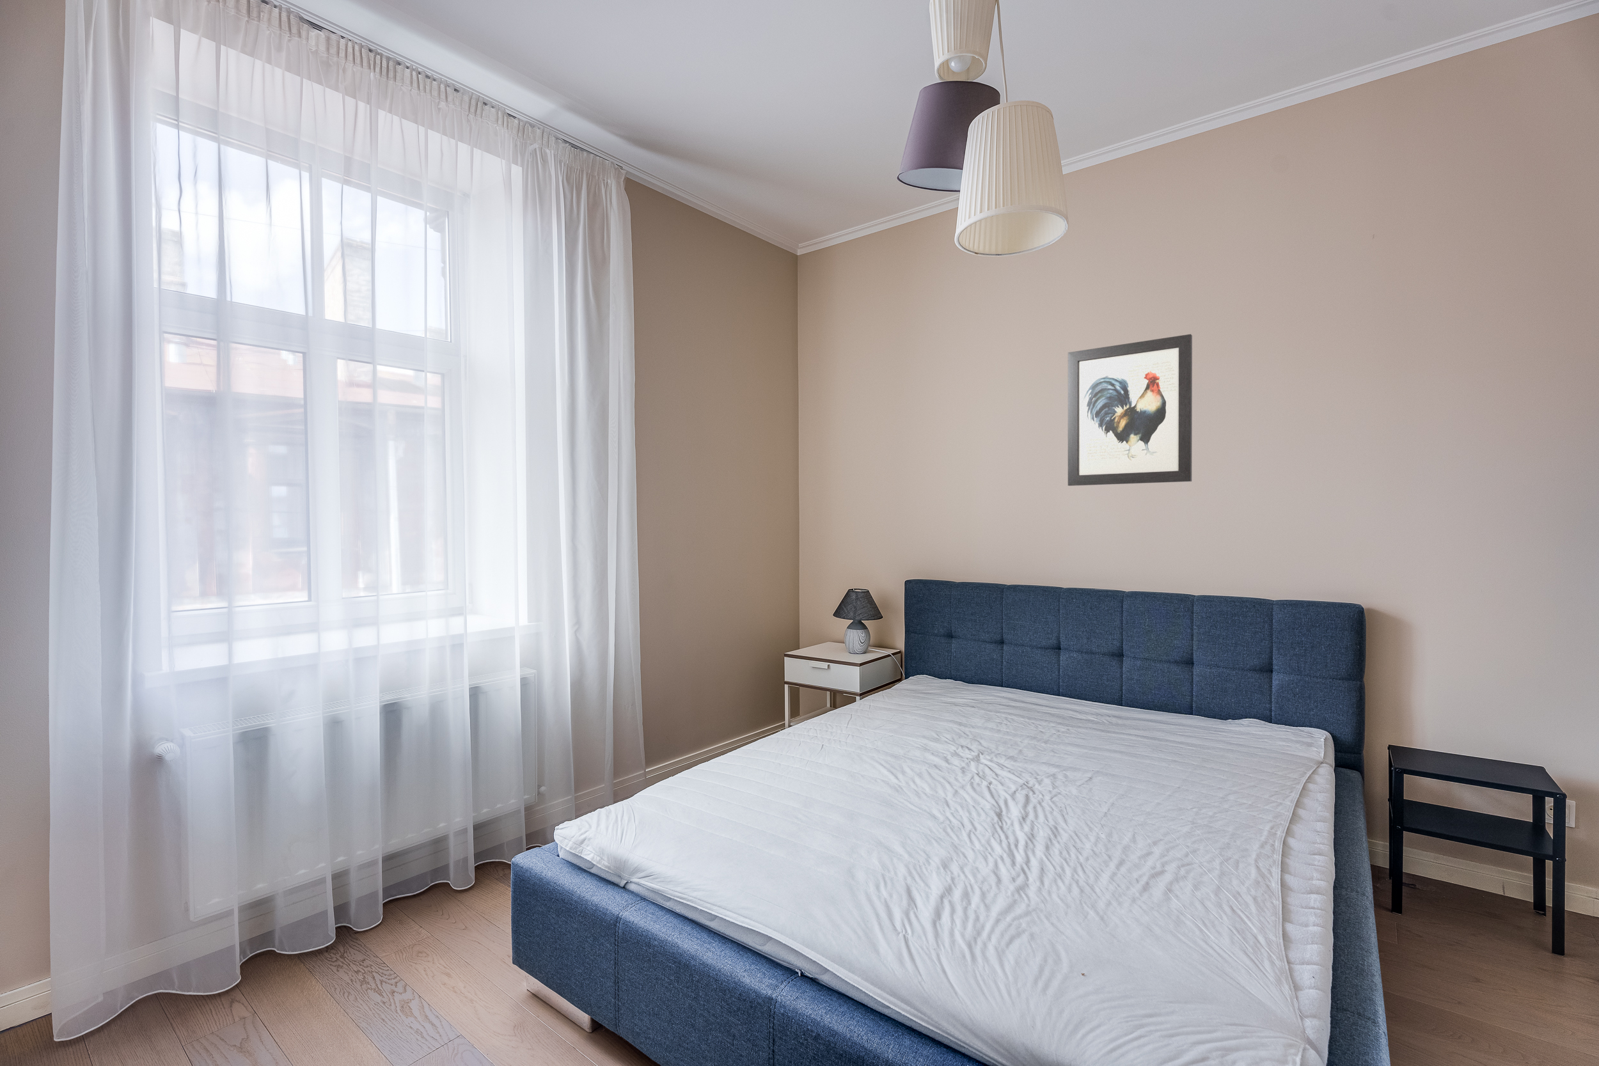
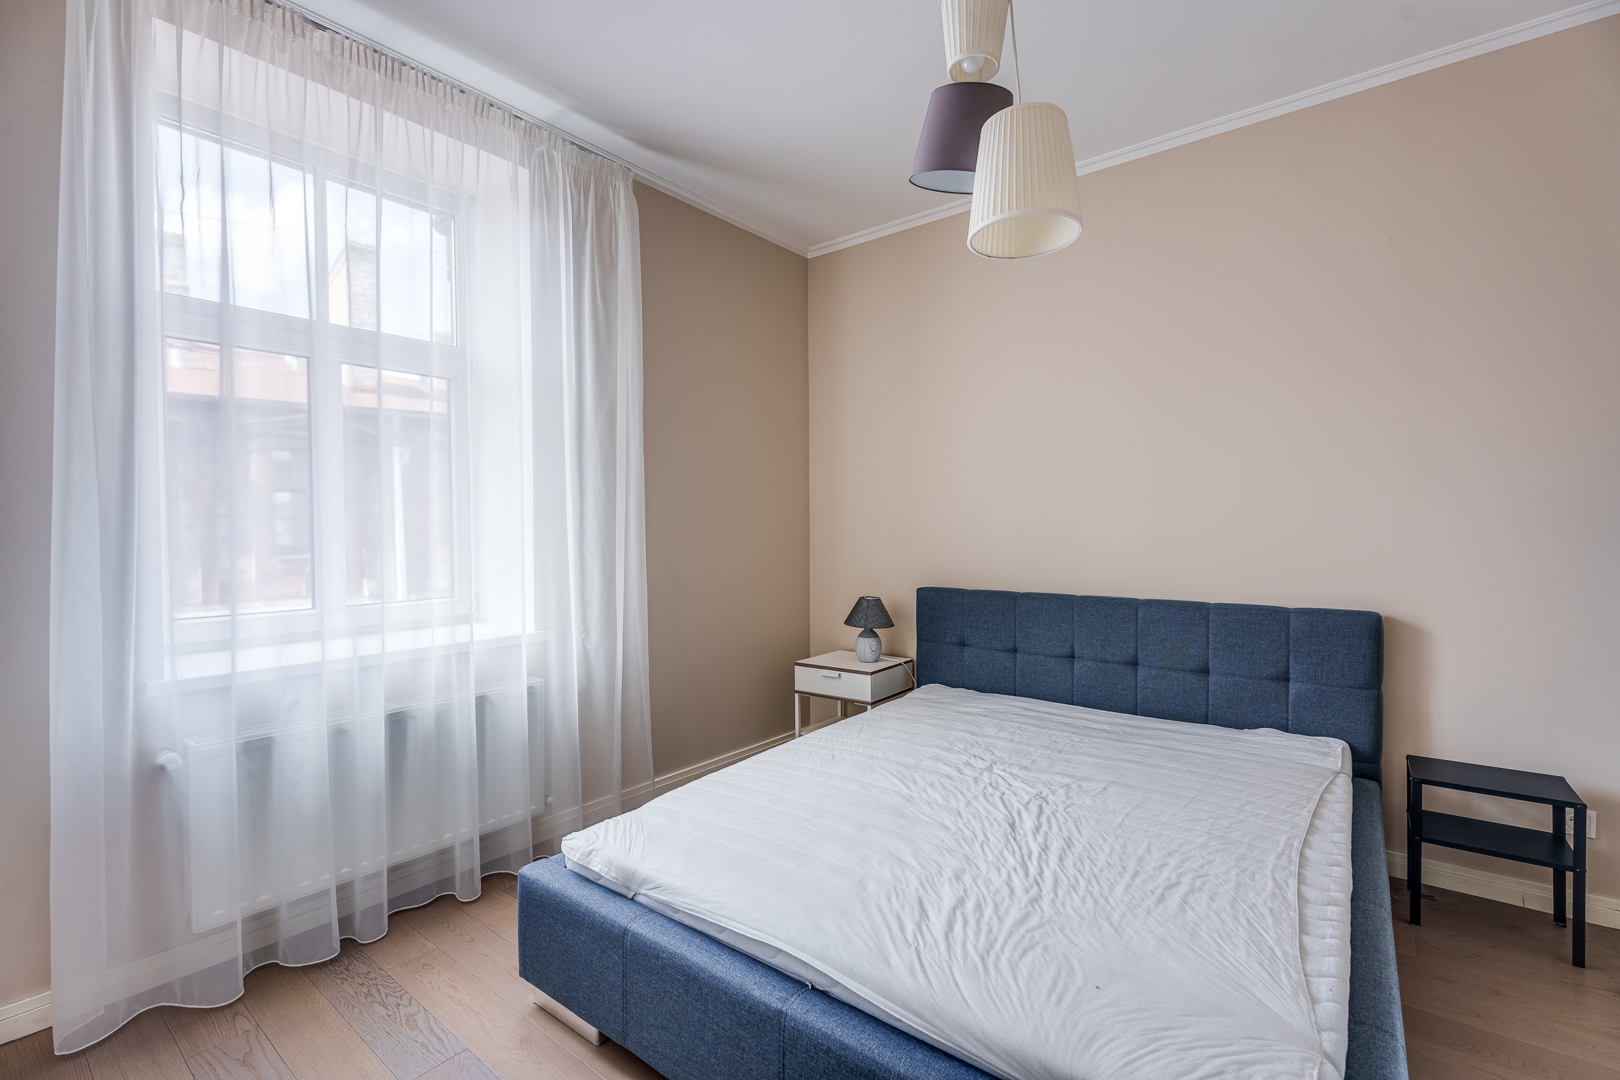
- wall art (1127, 414)
